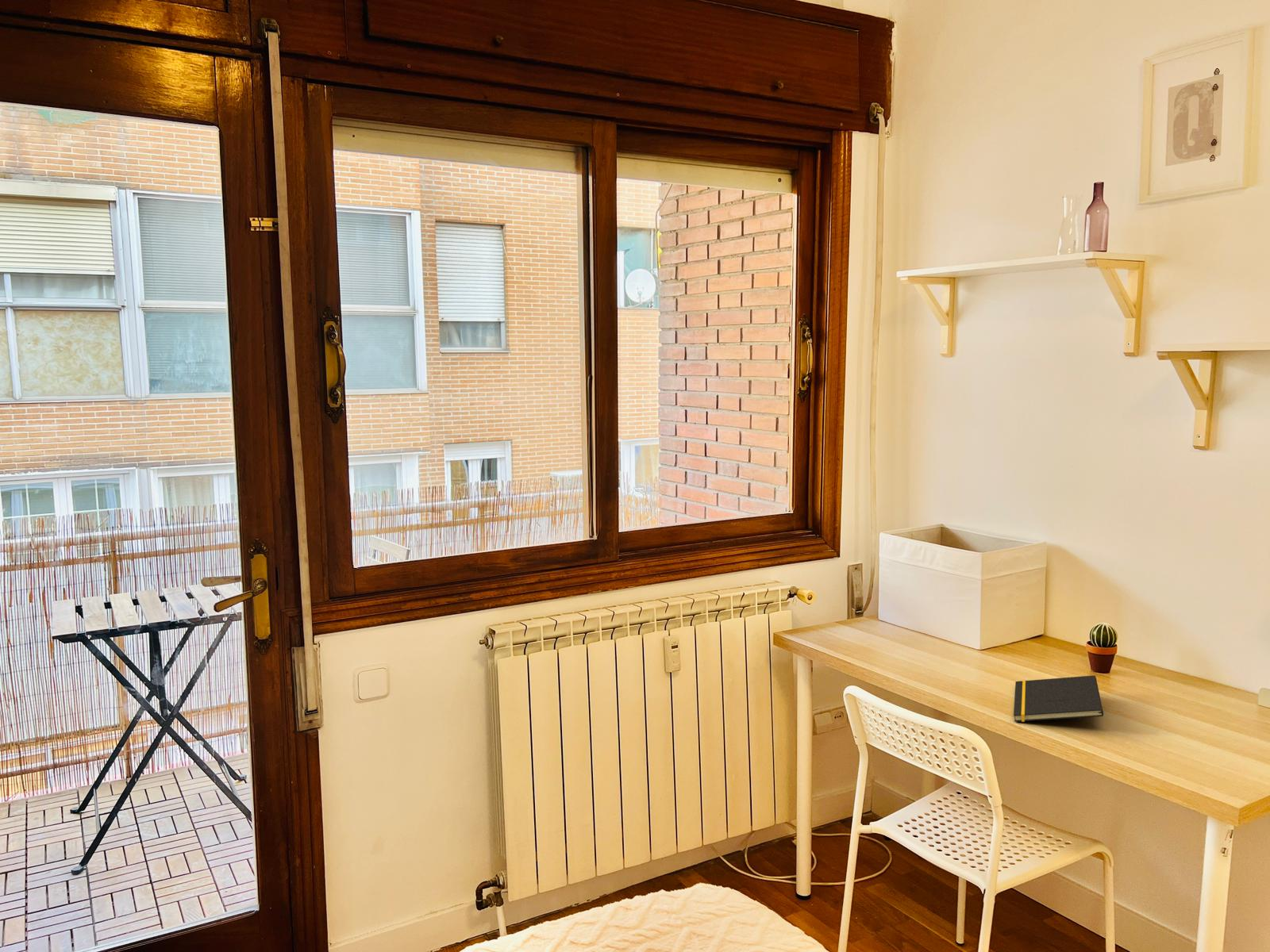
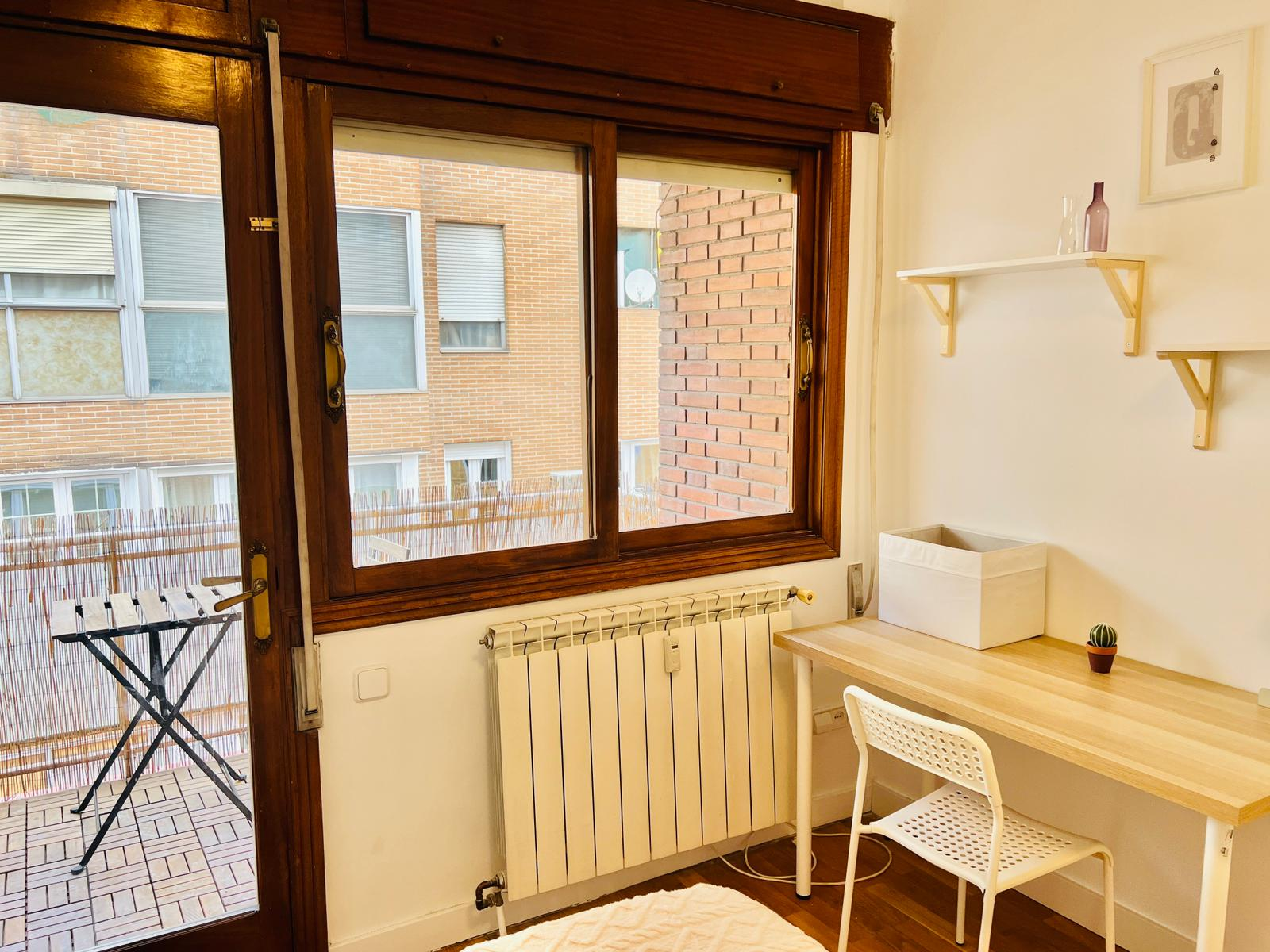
- notepad (1056, 697)
